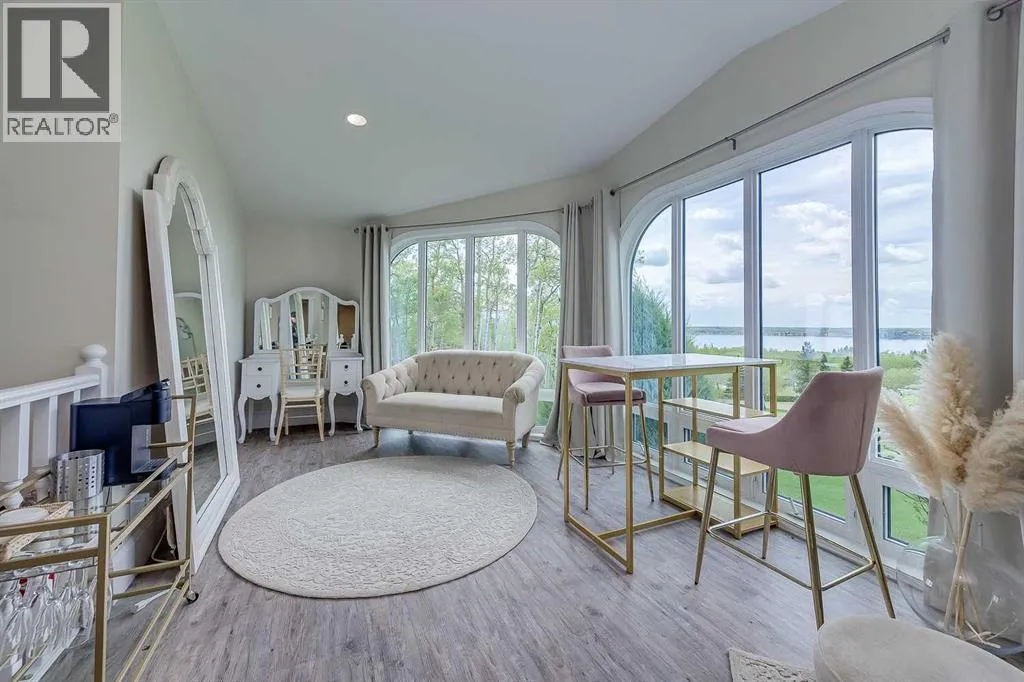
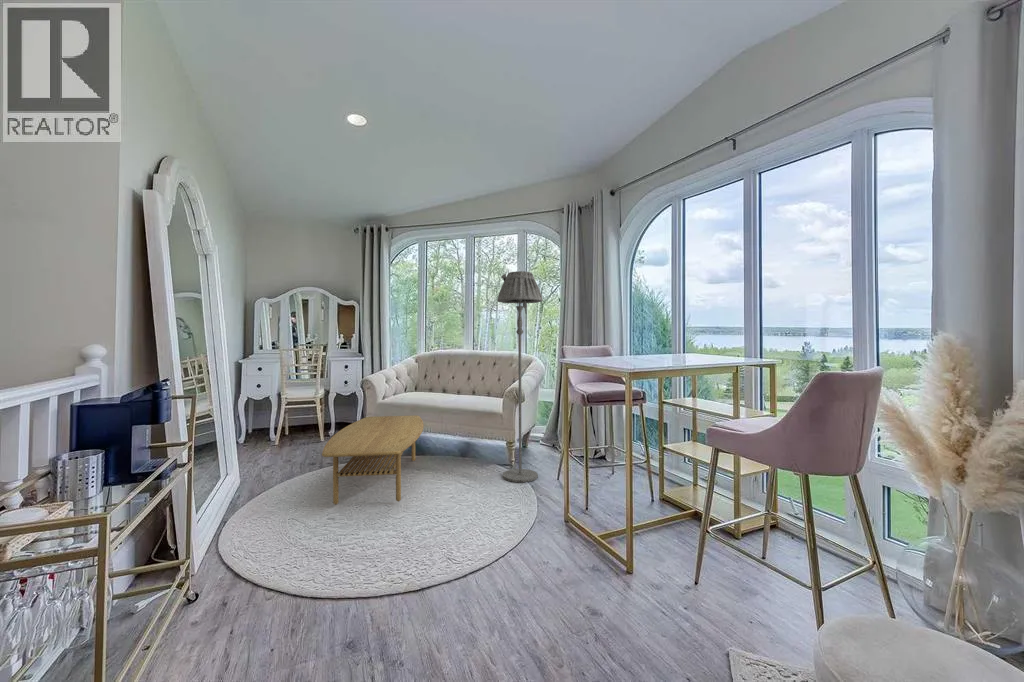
+ coffee table (380, 454)
+ floor lamp (520, 374)
